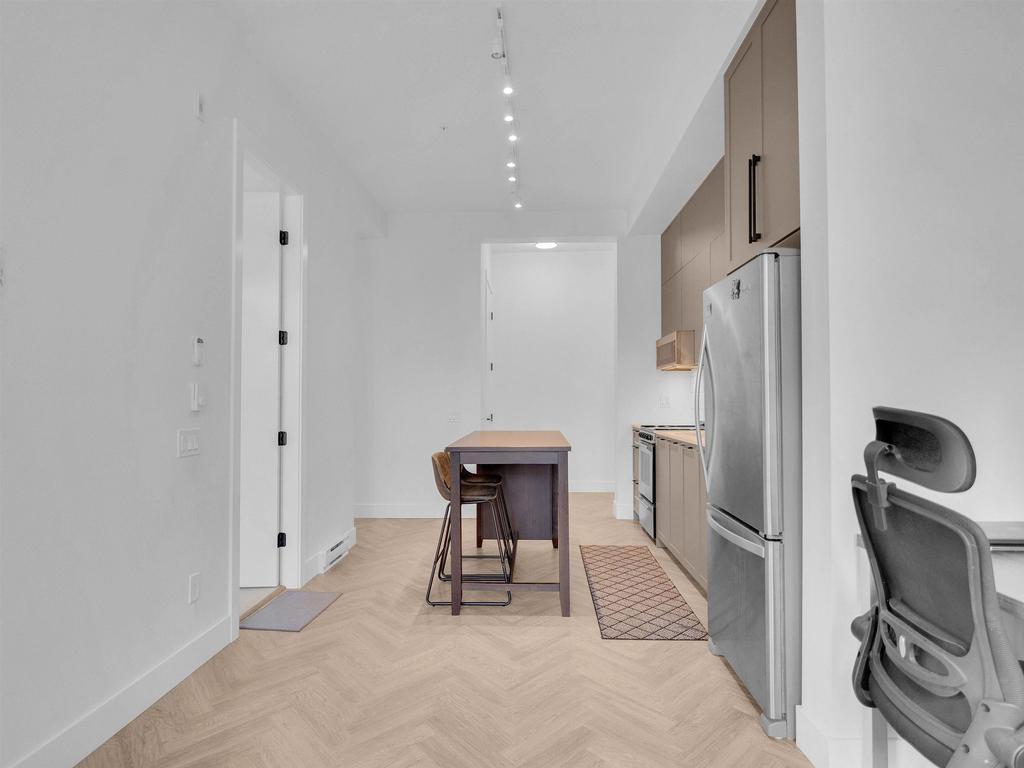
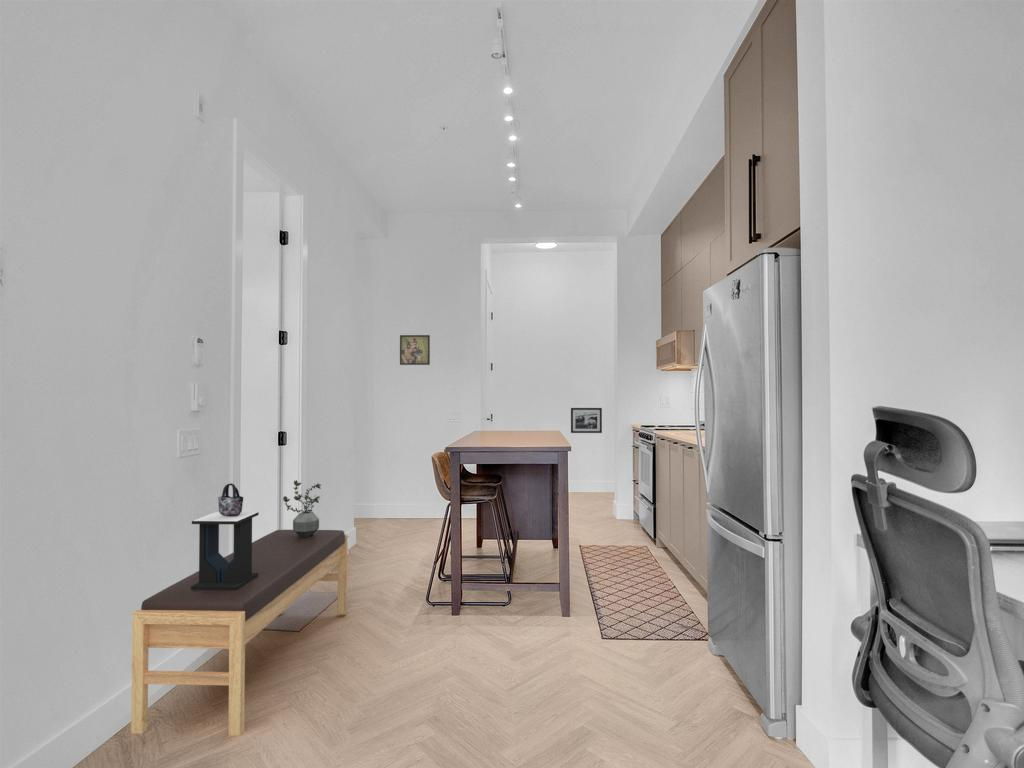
+ potted plant (304, 507)
+ bench (263, 608)
+ picture frame (586, 420)
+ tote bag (218, 532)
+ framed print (414, 350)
